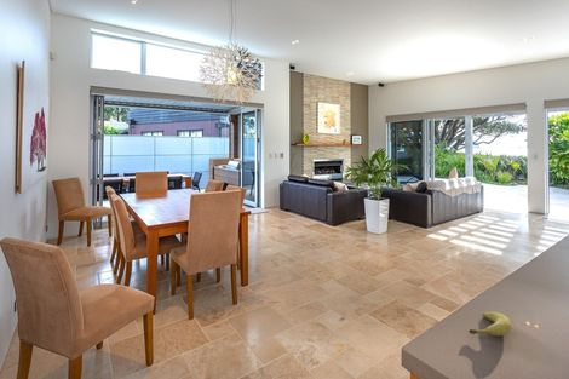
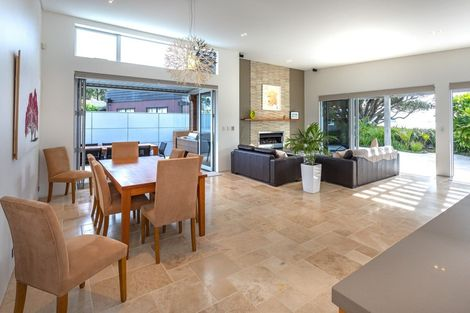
- fruit (492, 325)
